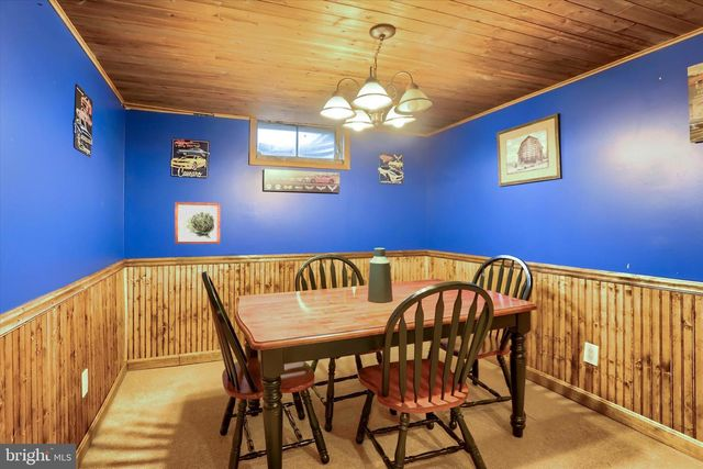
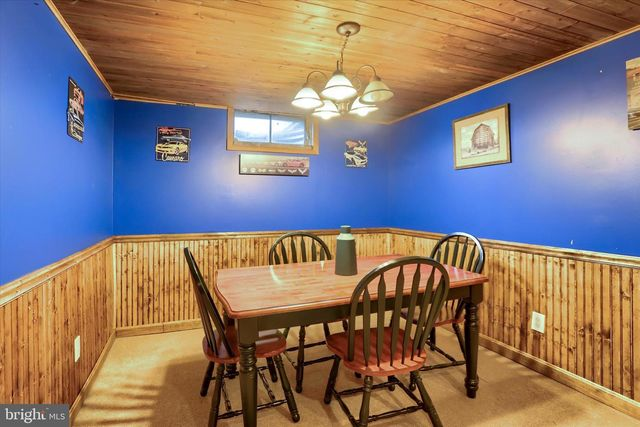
- wall art (198, 223)
